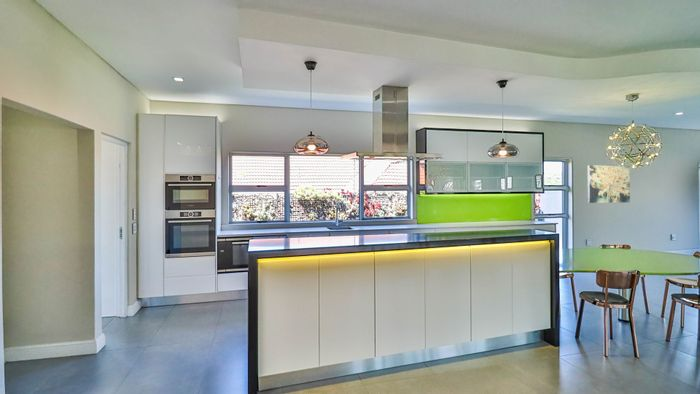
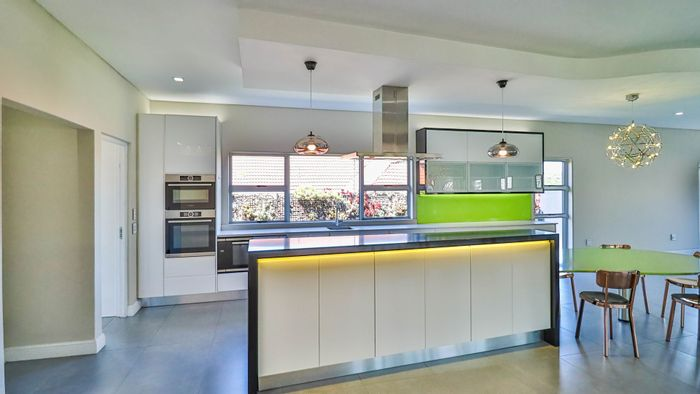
- wall art (609, 184)
